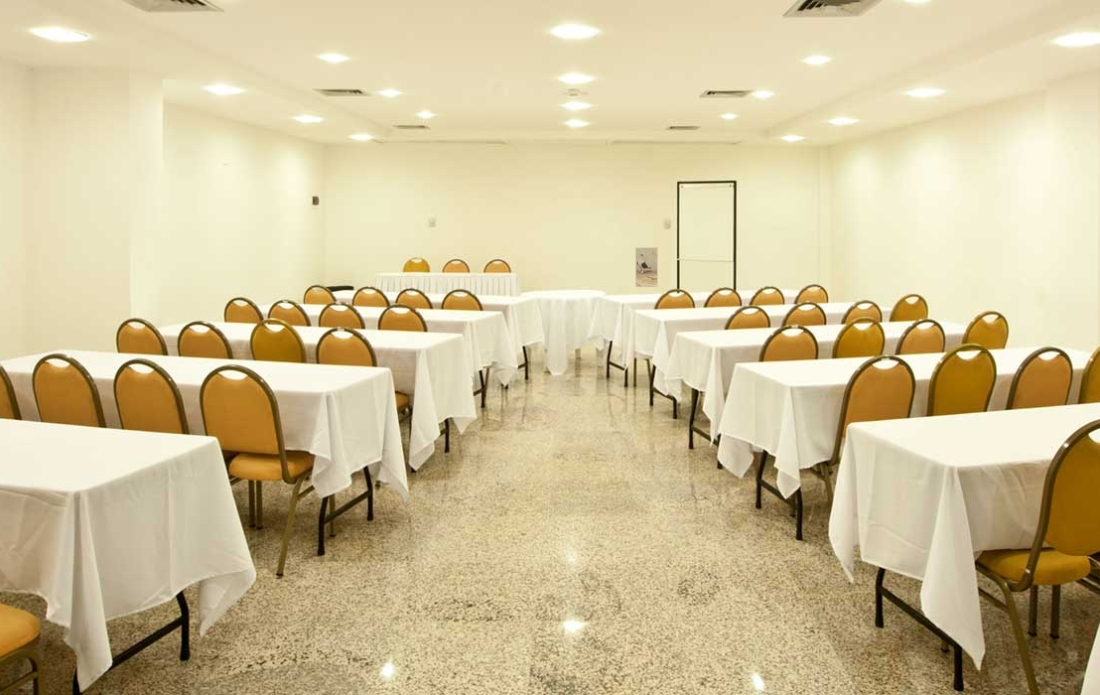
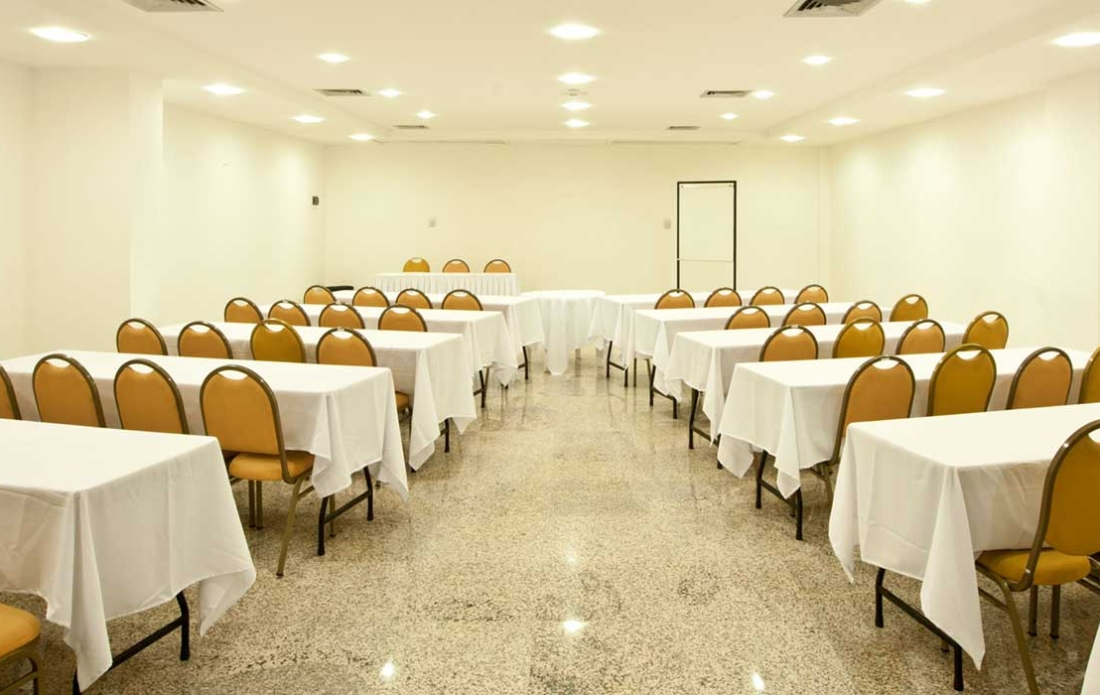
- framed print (646, 267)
